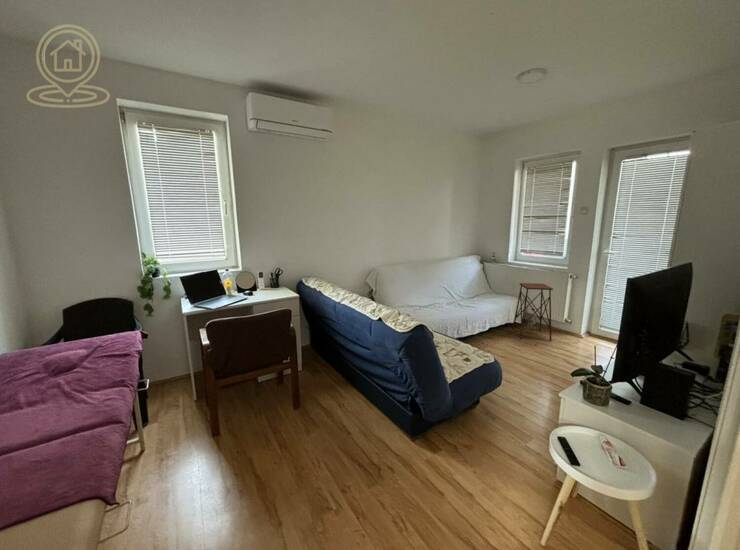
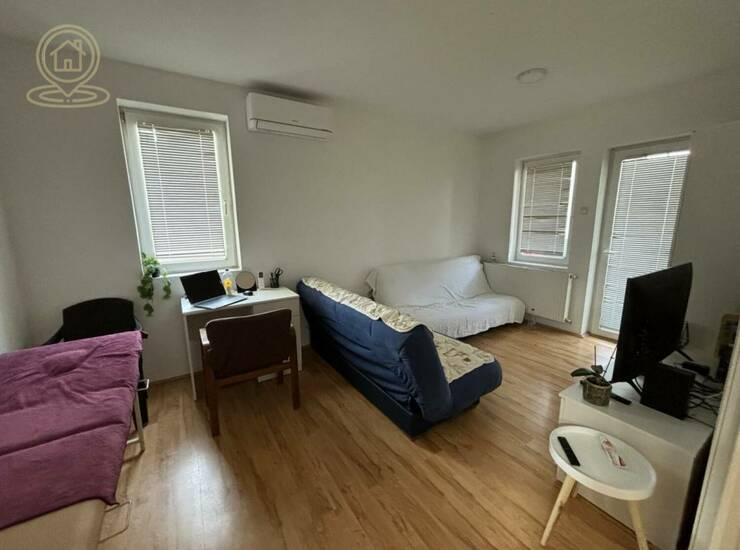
- side table (533, 310)
